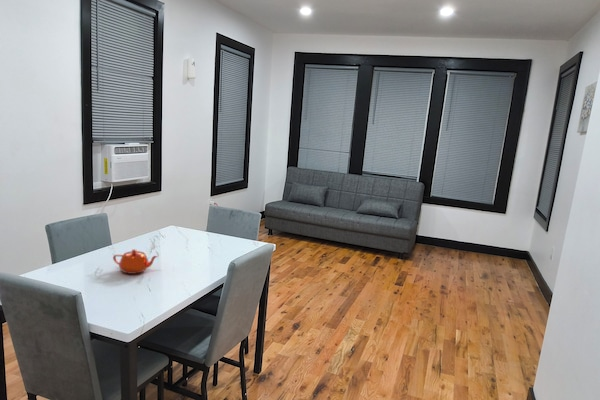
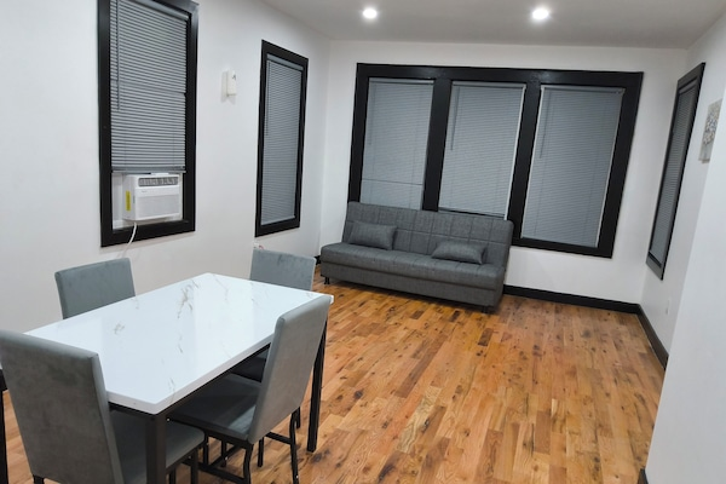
- teapot (135, 260)
